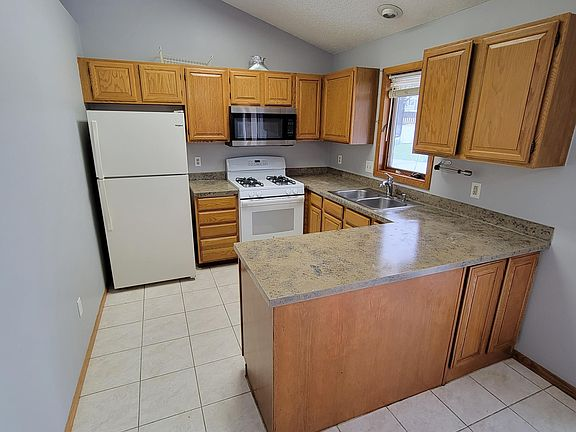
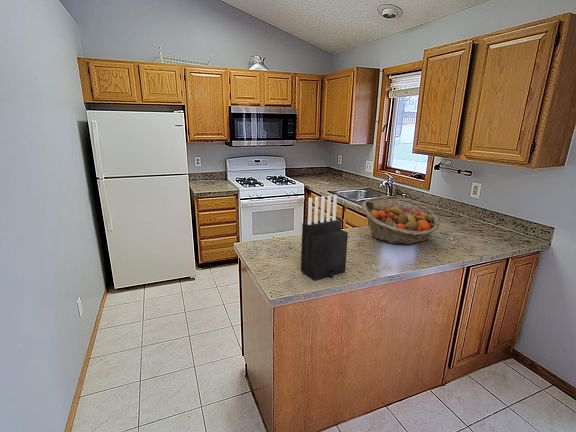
+ knife block (326, 236)
+ fruit basket (399, 219)
